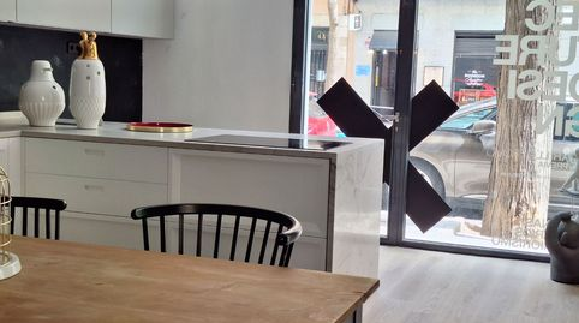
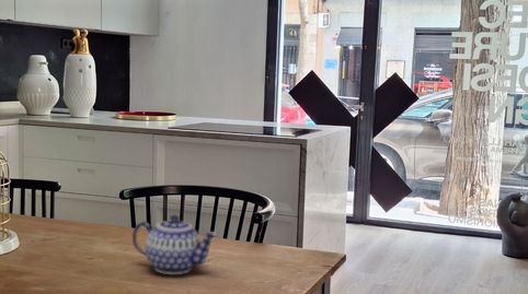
+ teapot (174, 242)
